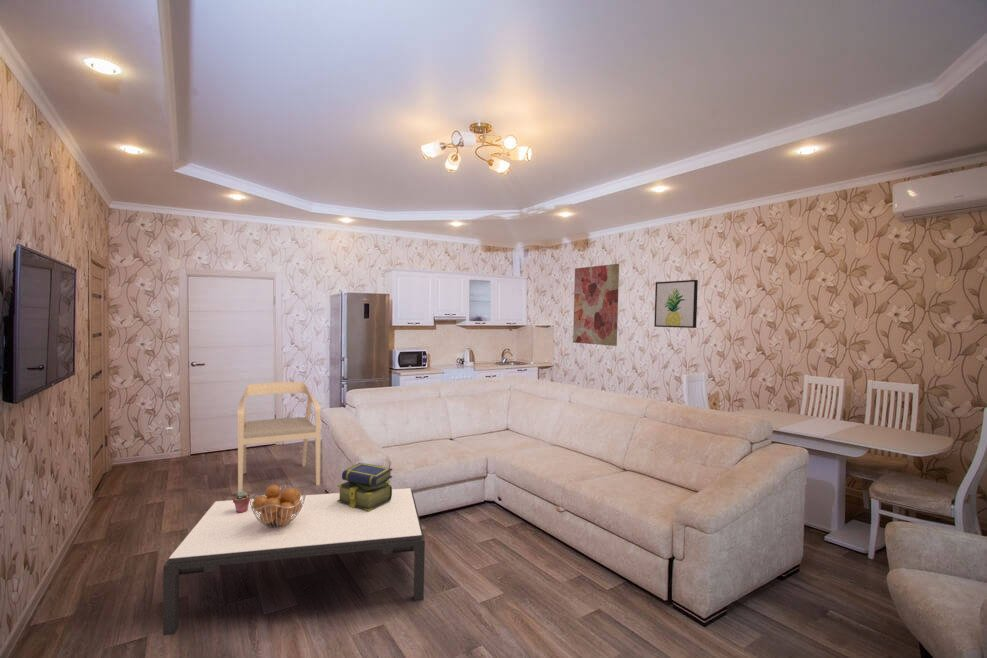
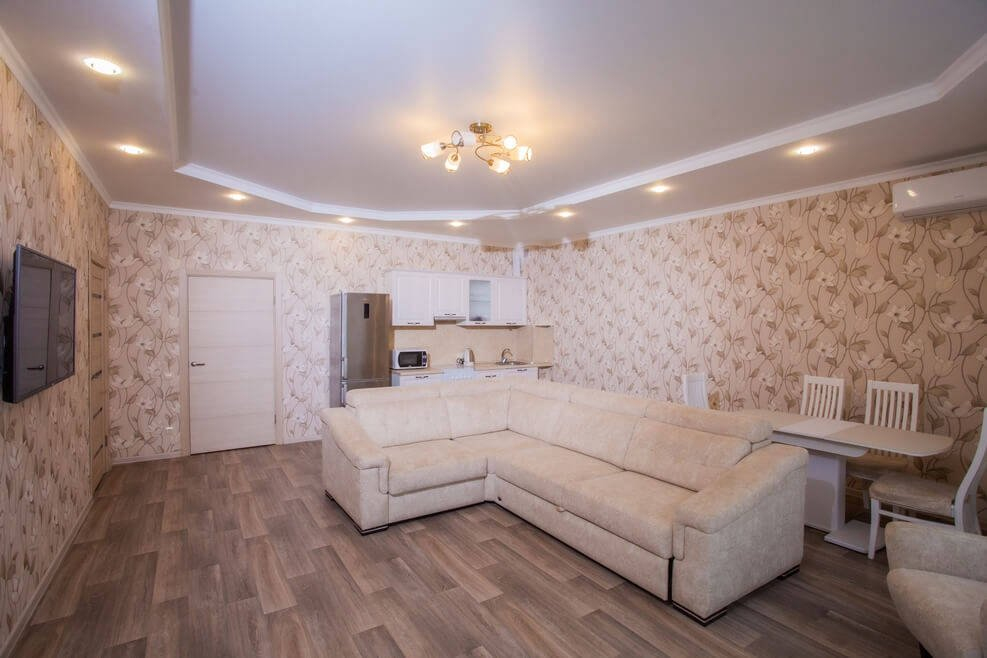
- fruit basket (278, 505)
- armchair (278, 432)
- potted succulent (241, 500)
- coffee table (310, 547)
- stack of books (367, 484)
- wall art (594, 305)
- wall art (675, 304)
